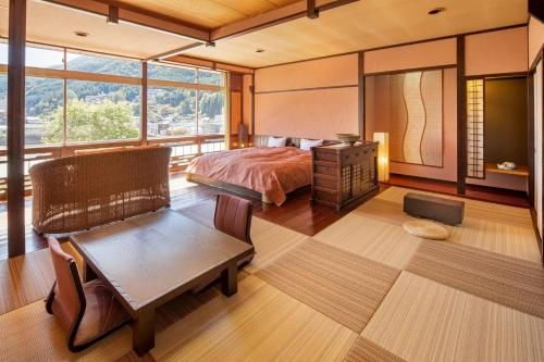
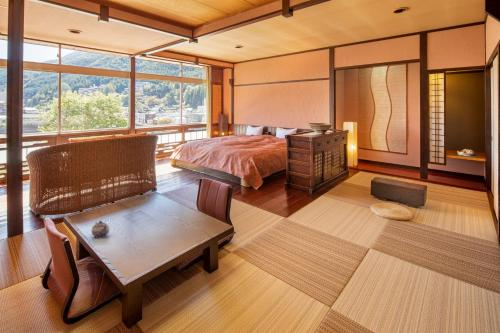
+ teapot (100, 228)
